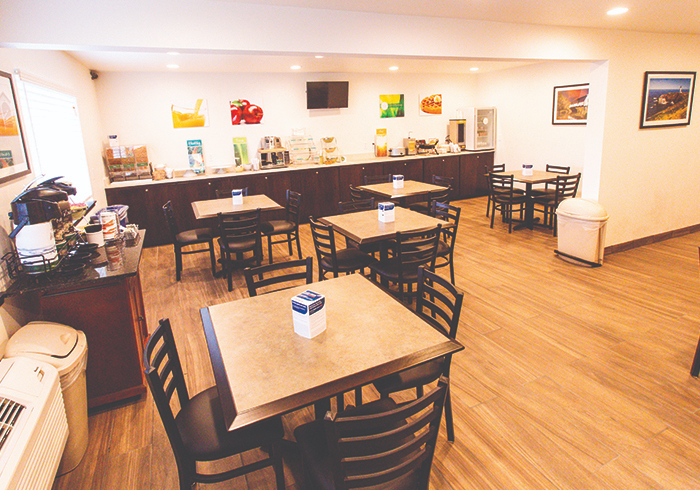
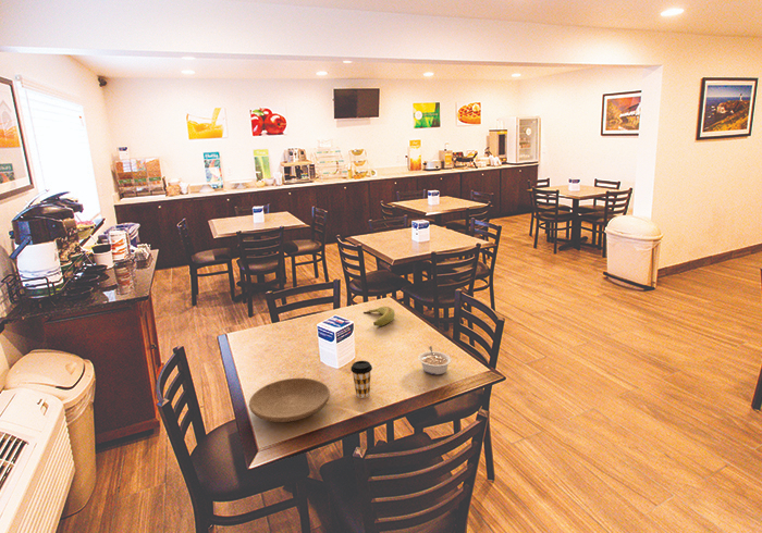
+ legume (433, 362)
+ banana (377, 311)
+ plate (290, 401)
+ coffee cup (361, 380)
